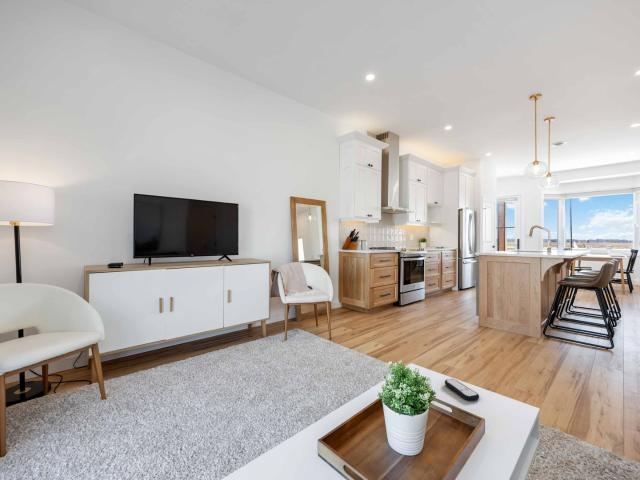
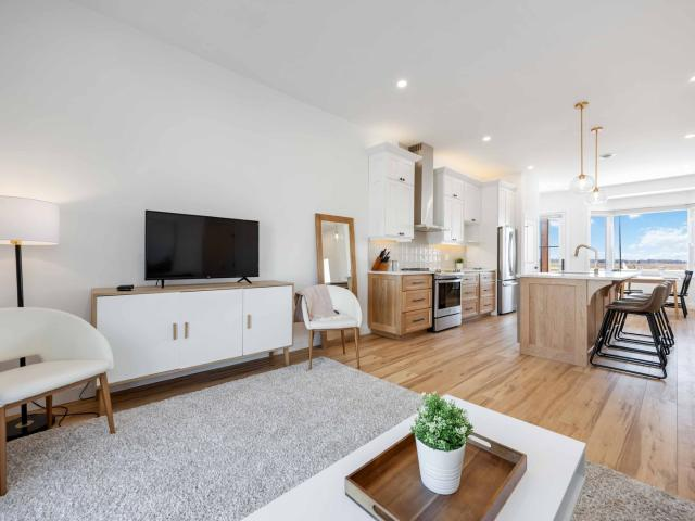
- remote control (460, 388)
